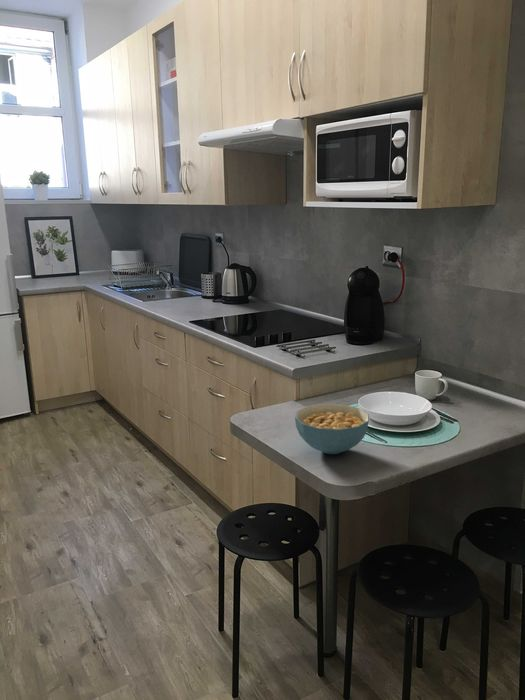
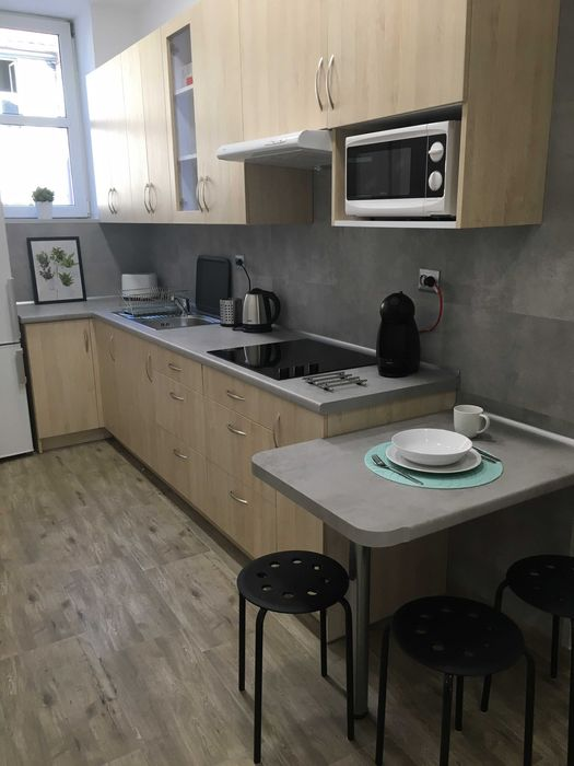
- cereal bowl (331, 432)
